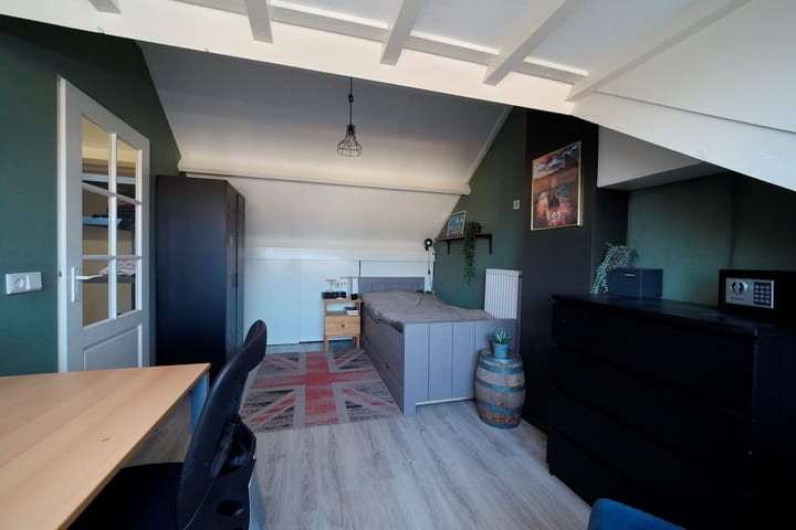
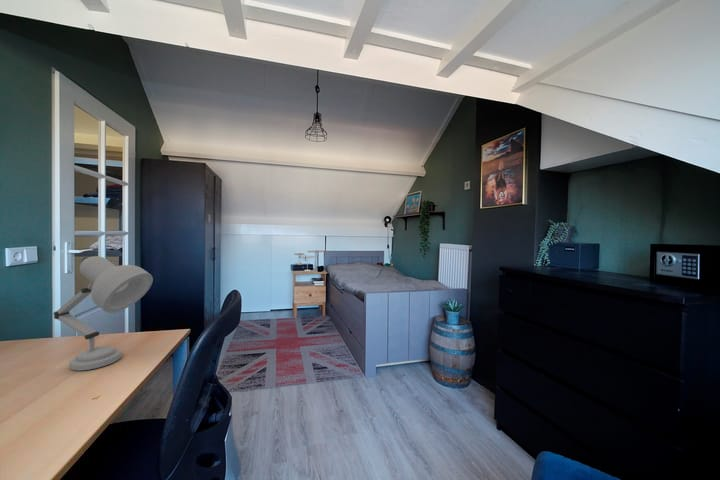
+ desk lamp (104, 309)
